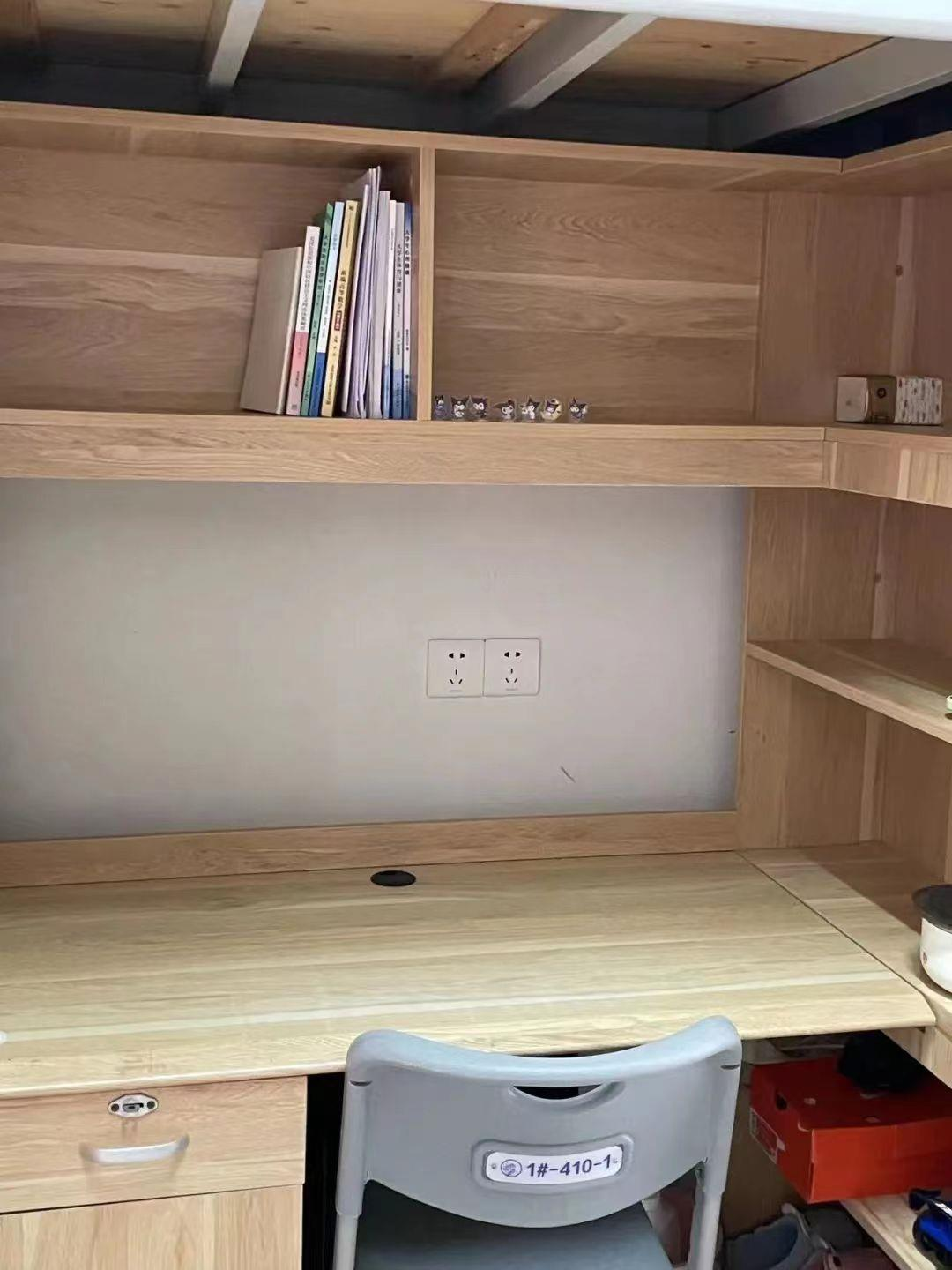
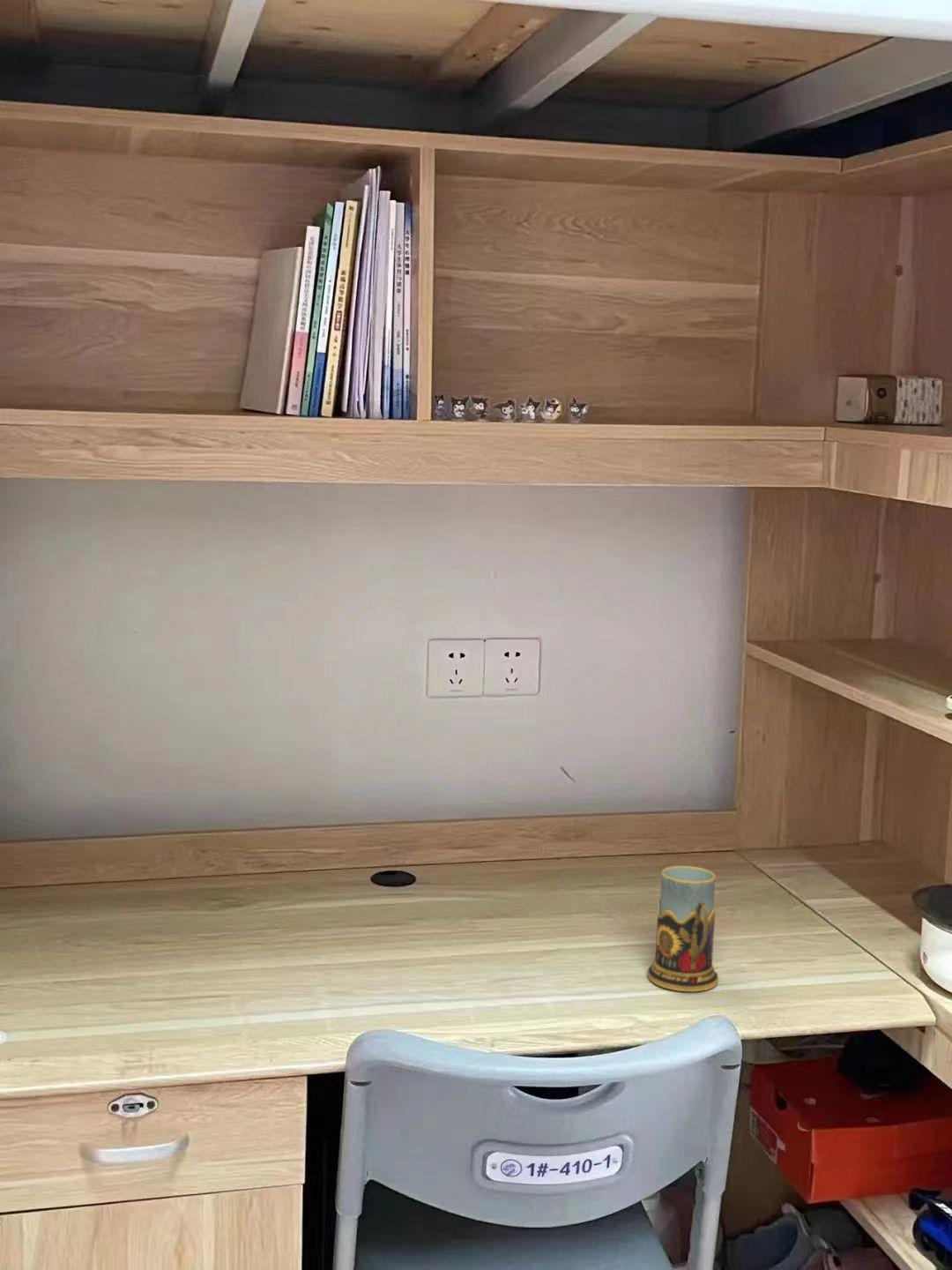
+ mug (688, 929)
